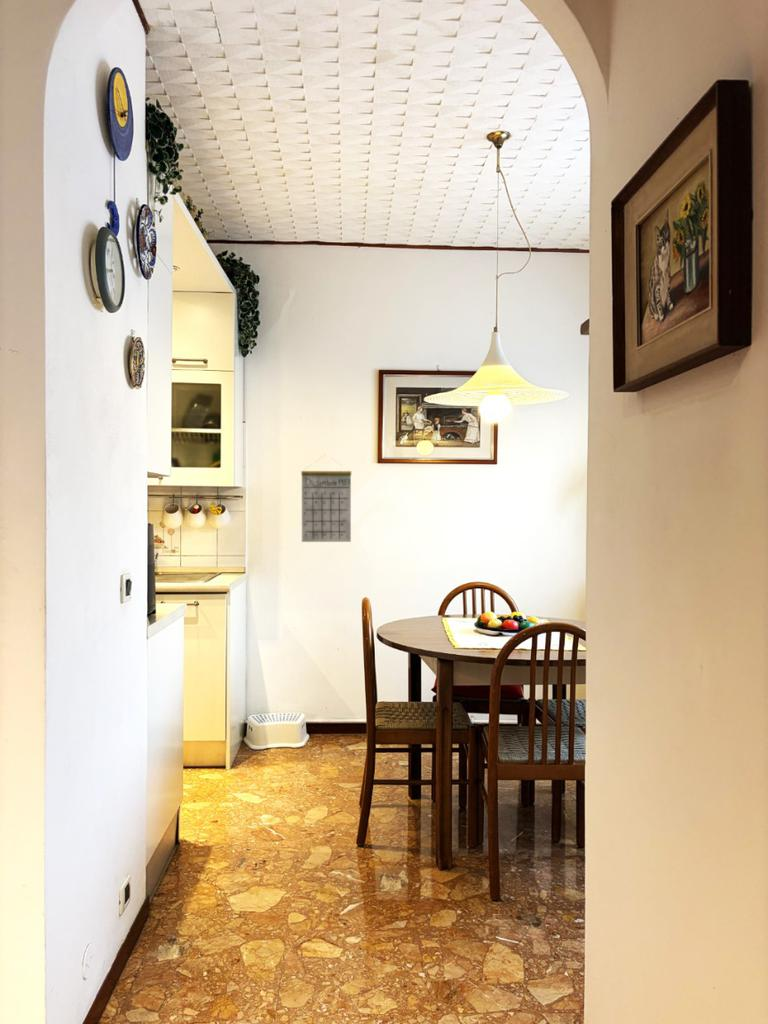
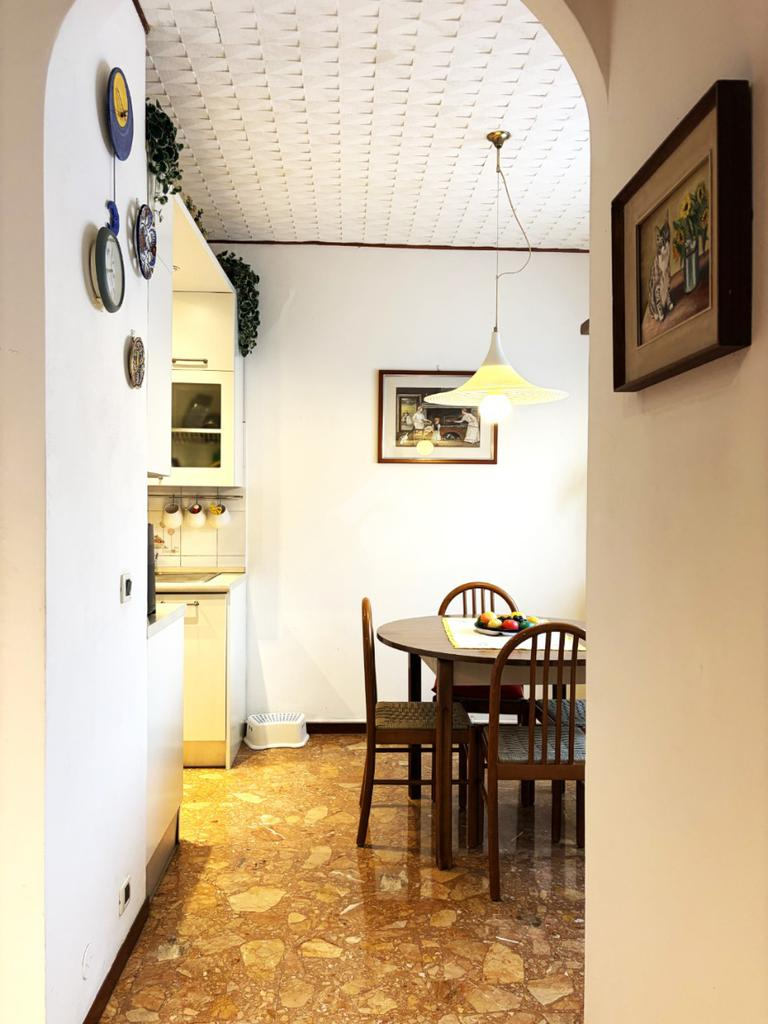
- calendar (326, 498)
